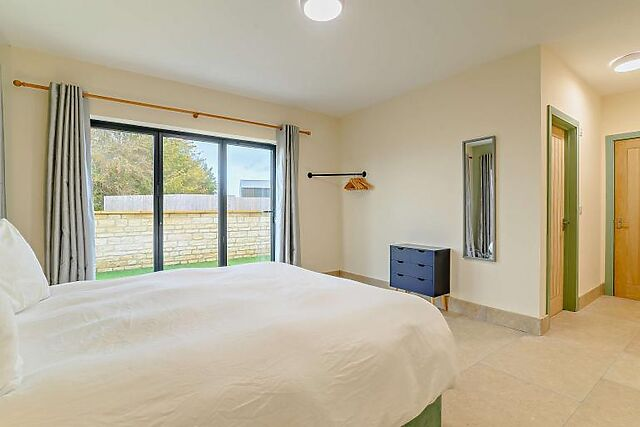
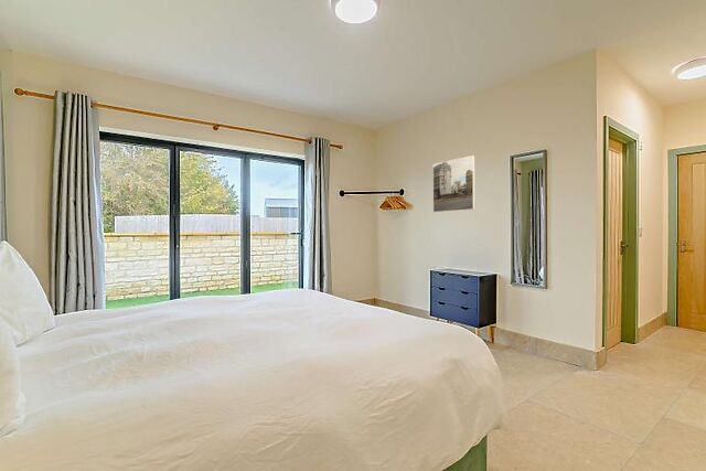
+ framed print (452, 185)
